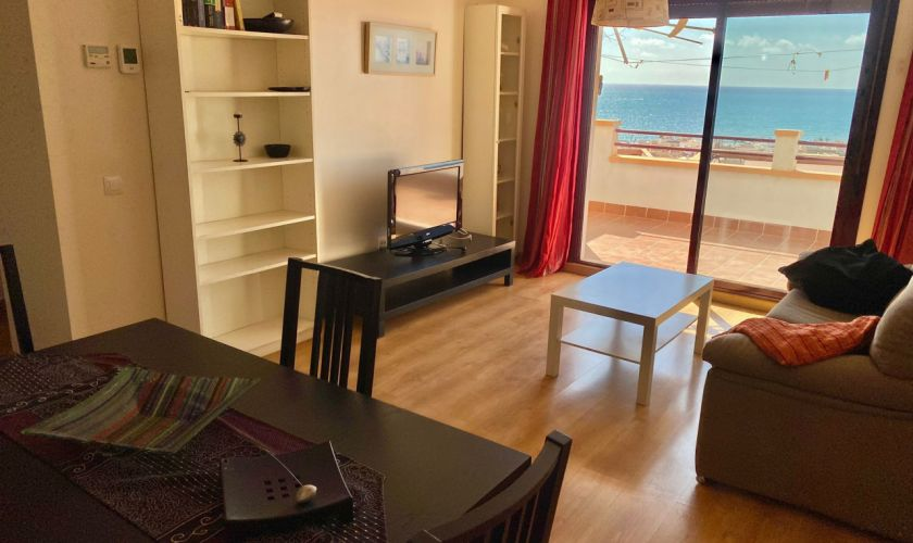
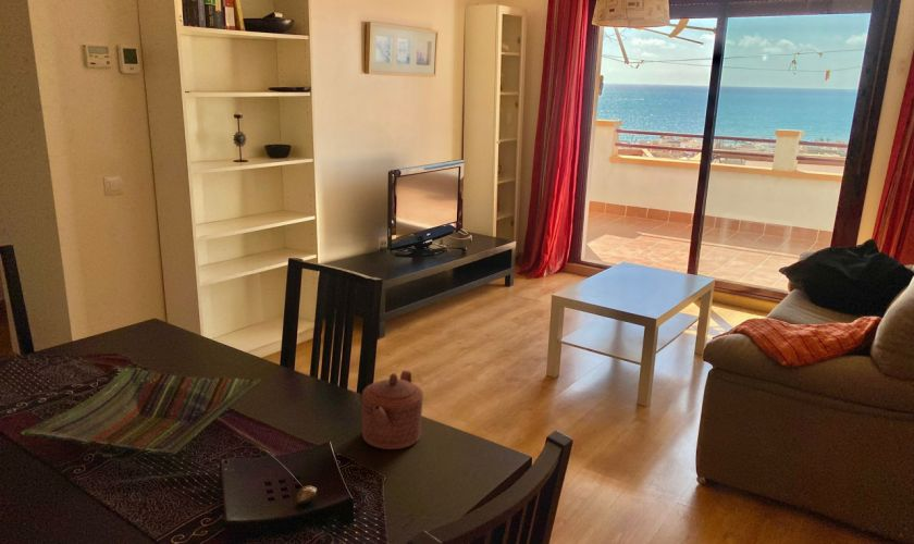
+ teapot (392, 405)
